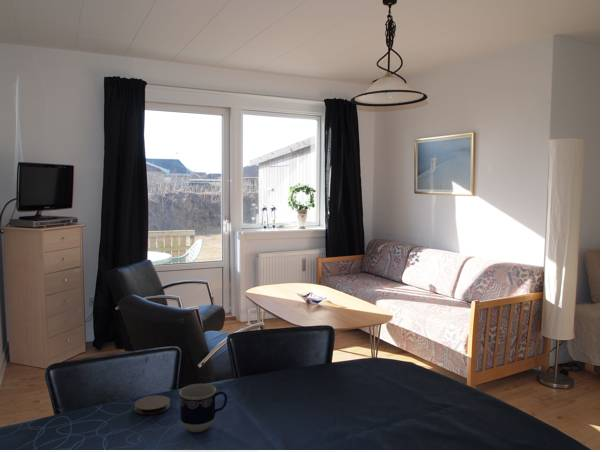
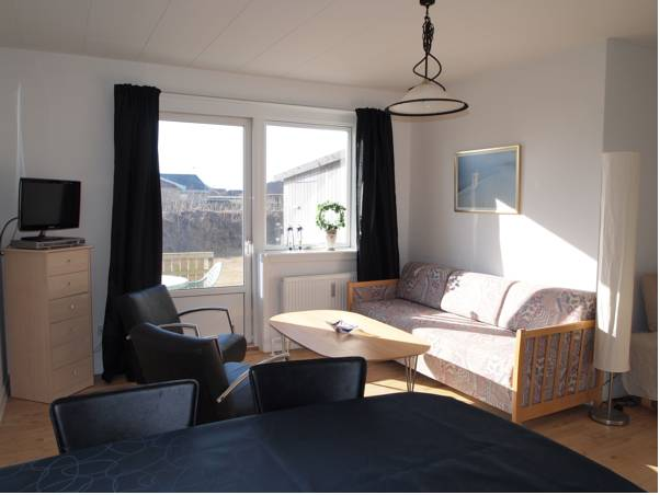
- coaster (152, 404)
- cup (203, 408)
